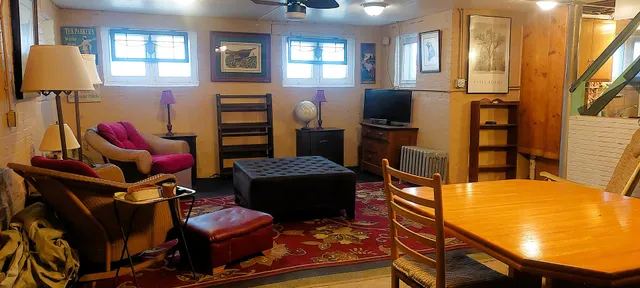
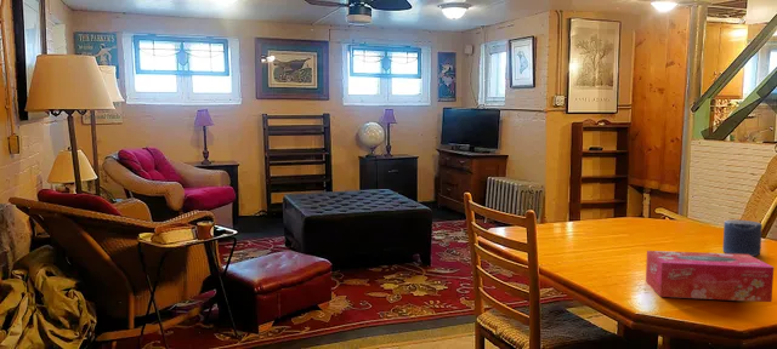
+ tissue box (705, 274)
+ candle (742, 238)
